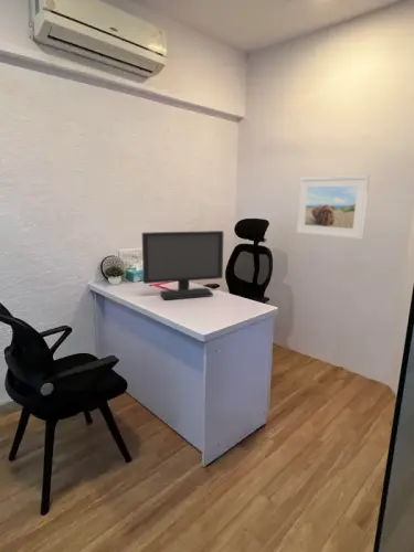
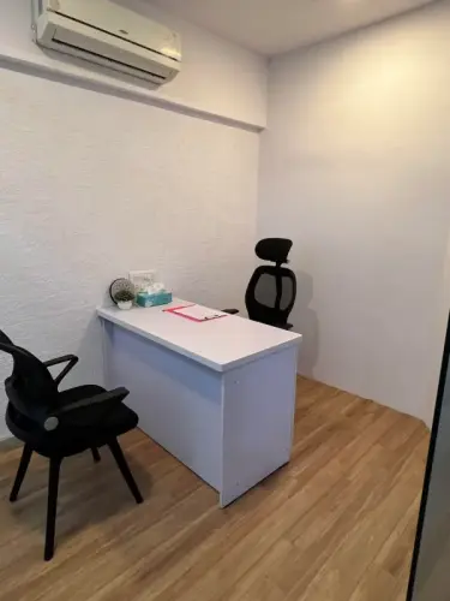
- computer monitor (185, 264)
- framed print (329, 206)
